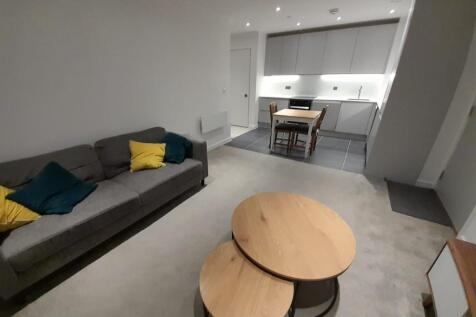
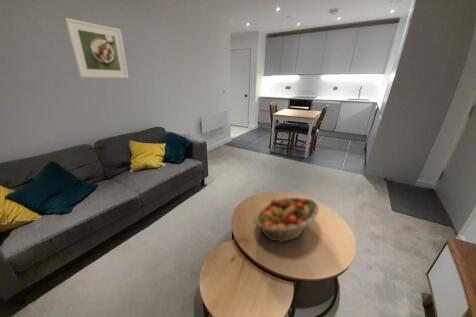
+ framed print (101, 52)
+ fruit basket (286, 216)
